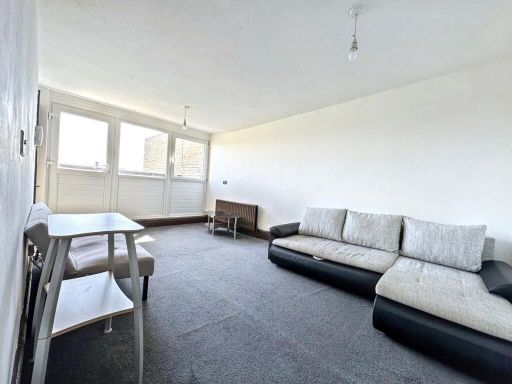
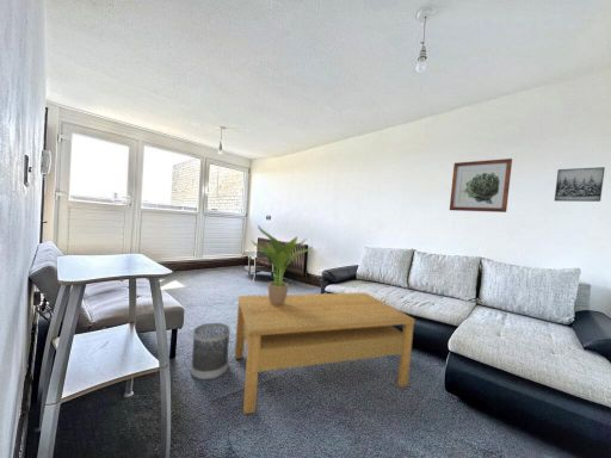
+ wall art (479, 186)
+ wall art (578, 185)
+ coffee table (319, 339)
+ wastebasket (210, 349)
+ potted plant (282, 266)
